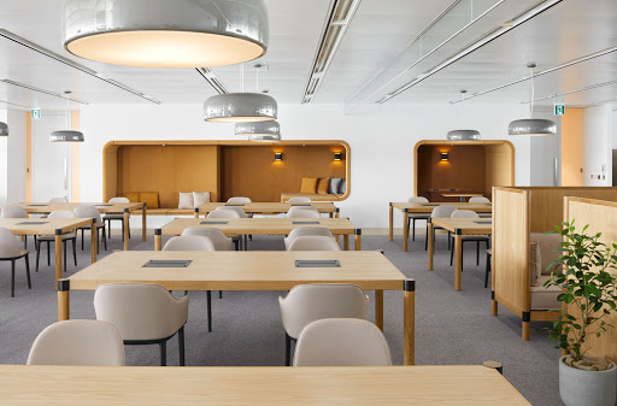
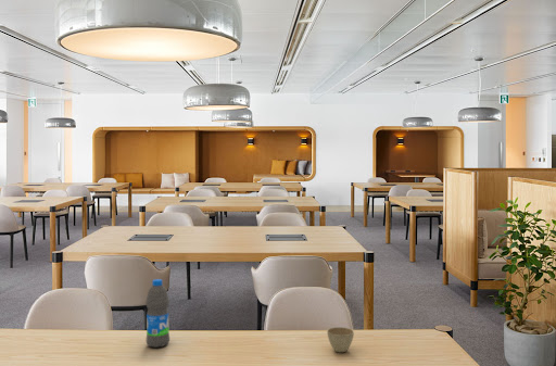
+ flower pot (340, 340)
+ water bottle (157, 312)
